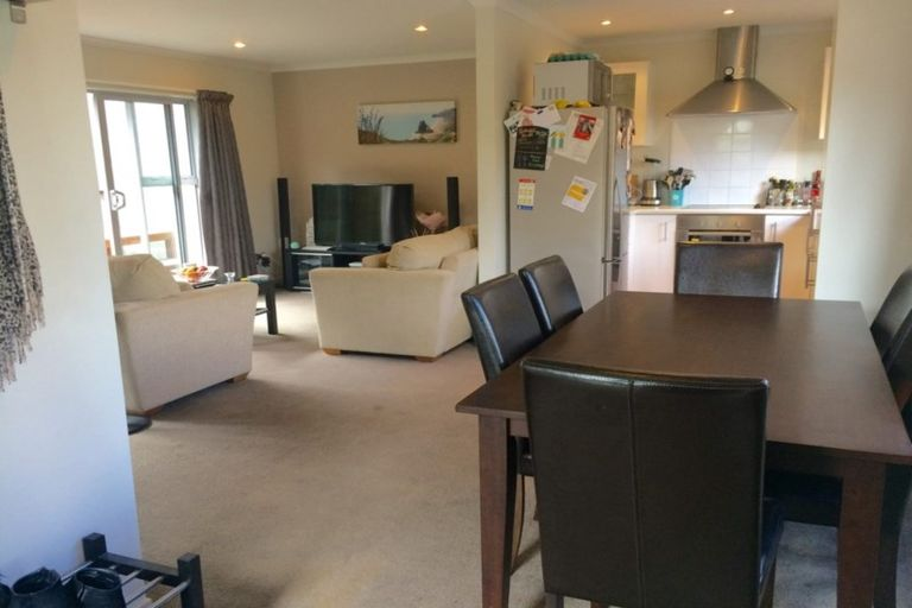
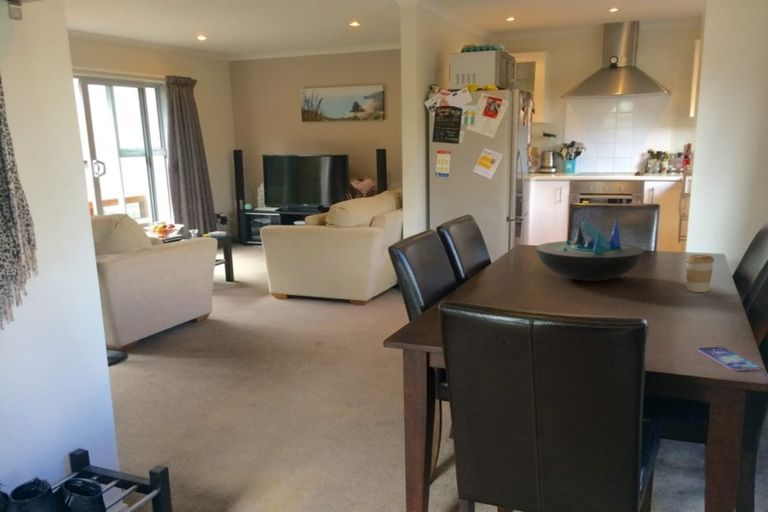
+ decorative bowl (588, 249)
+ coffee cup (698, 272)
+ smartphone (727, 358)
